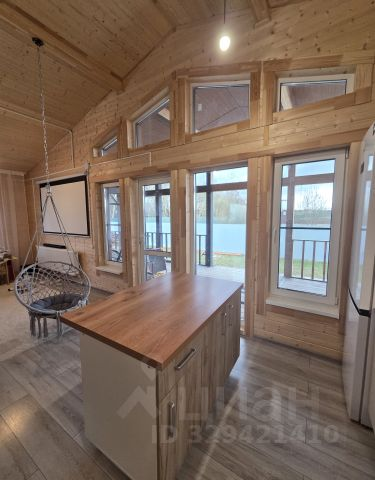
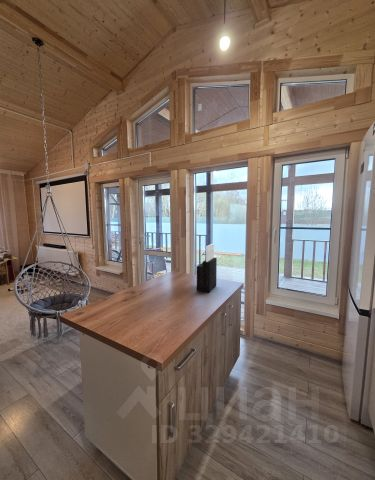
+ knife block (205, 266)
